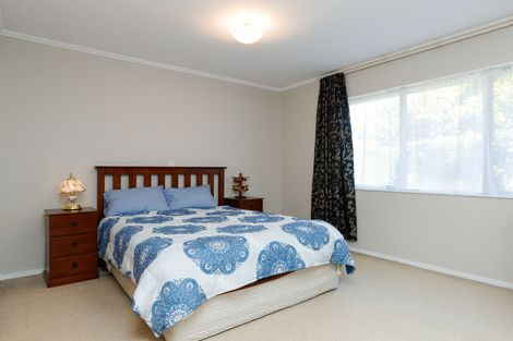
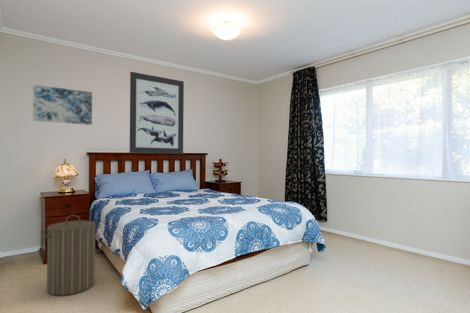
+ wall art (158, 115)
+ wall art (63, 105)
+ laundry hamper (71, 250)
